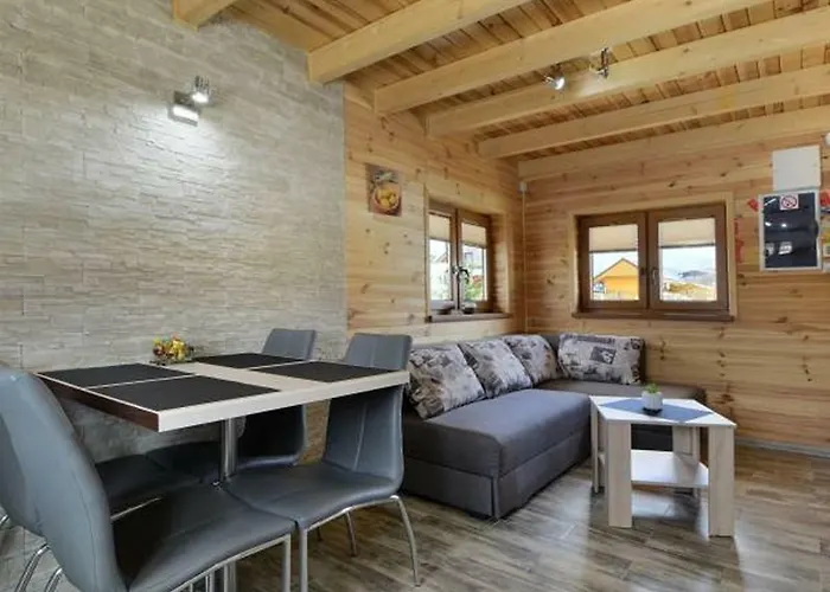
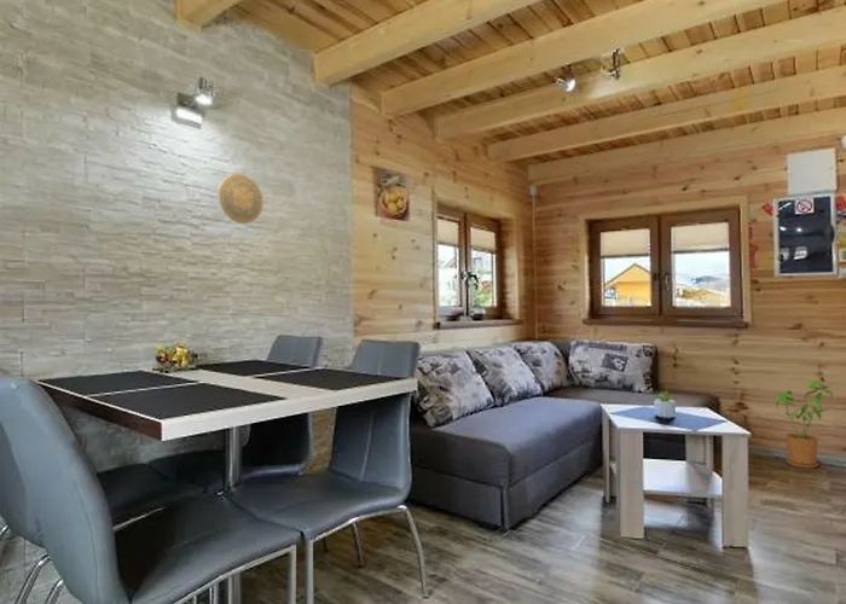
+ house plant (804, 423)
+ decorative plate (242, 198)
